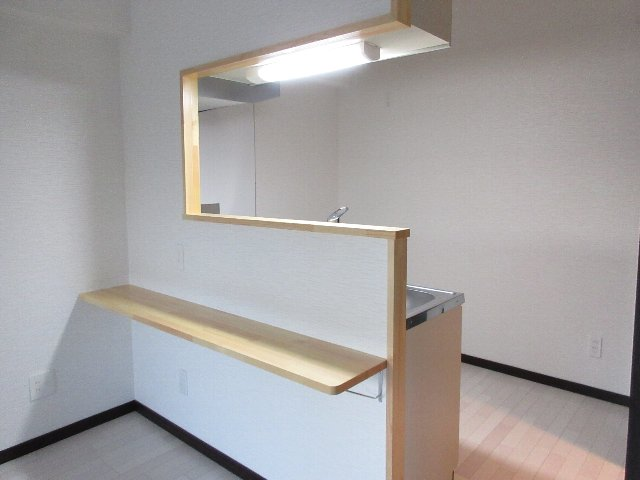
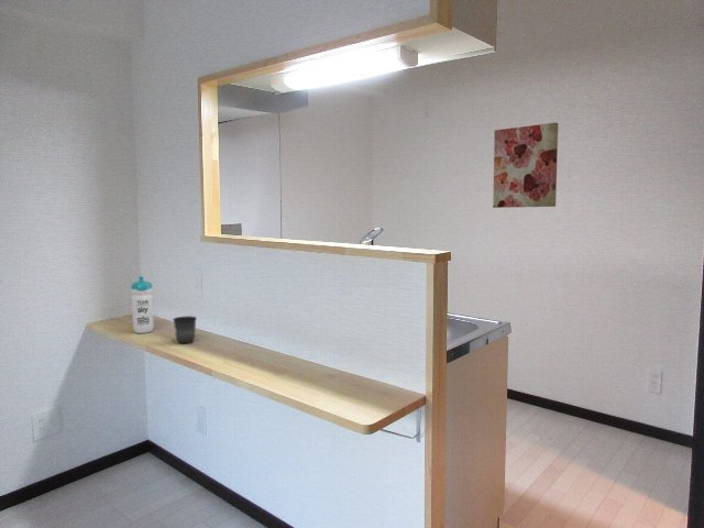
+ water bottle (142, 304)
+ wall art (524, 167)
+ mug (185, 329)
